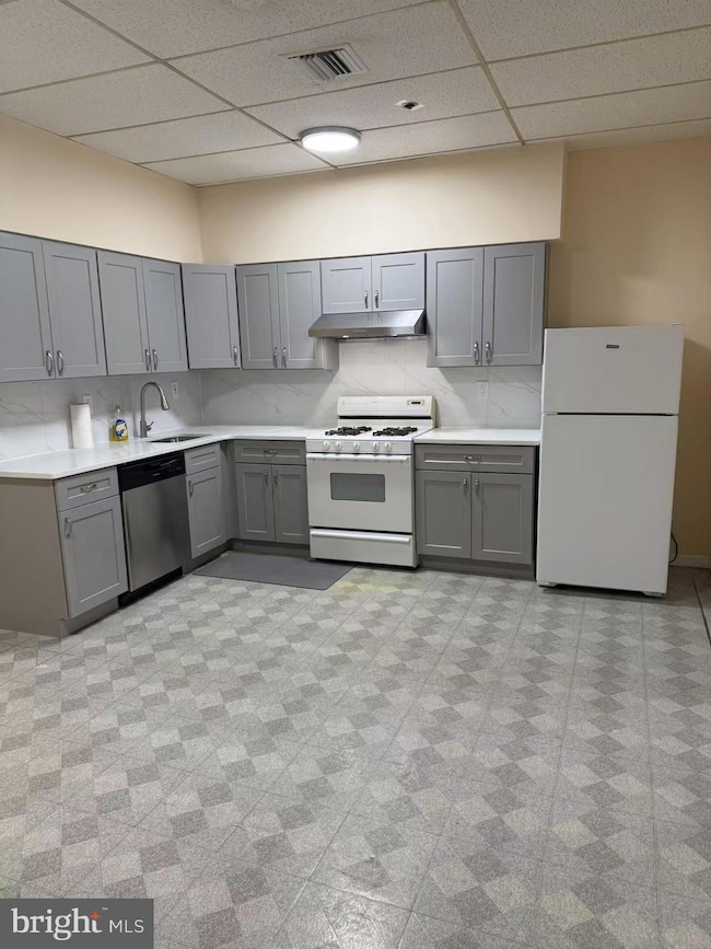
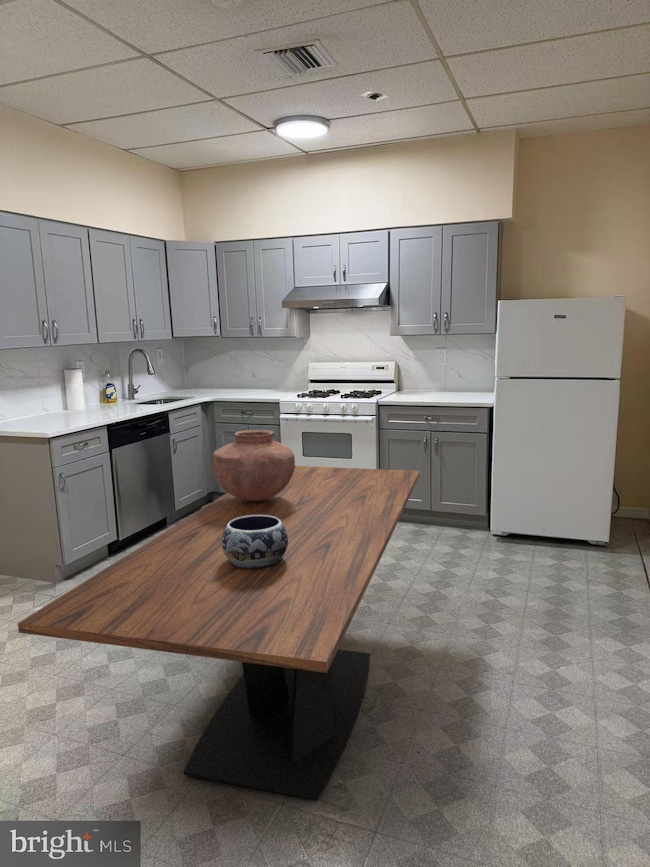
+ vase (254, 466)
+ decorative bowl (255, 540)
+ dining table (290, 616)
